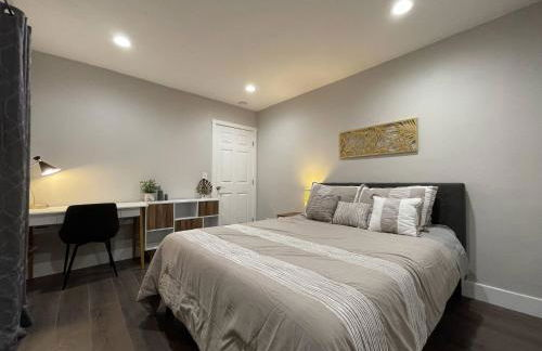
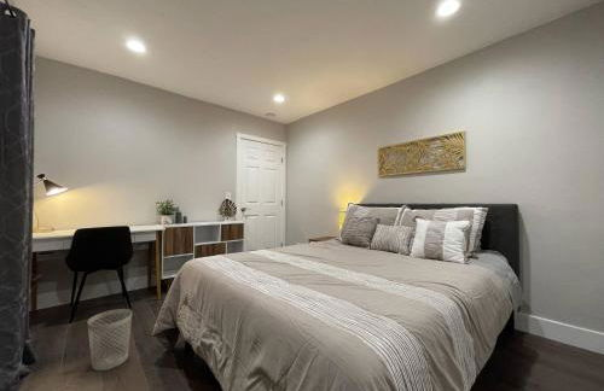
+ wastebasket (110, 338)
